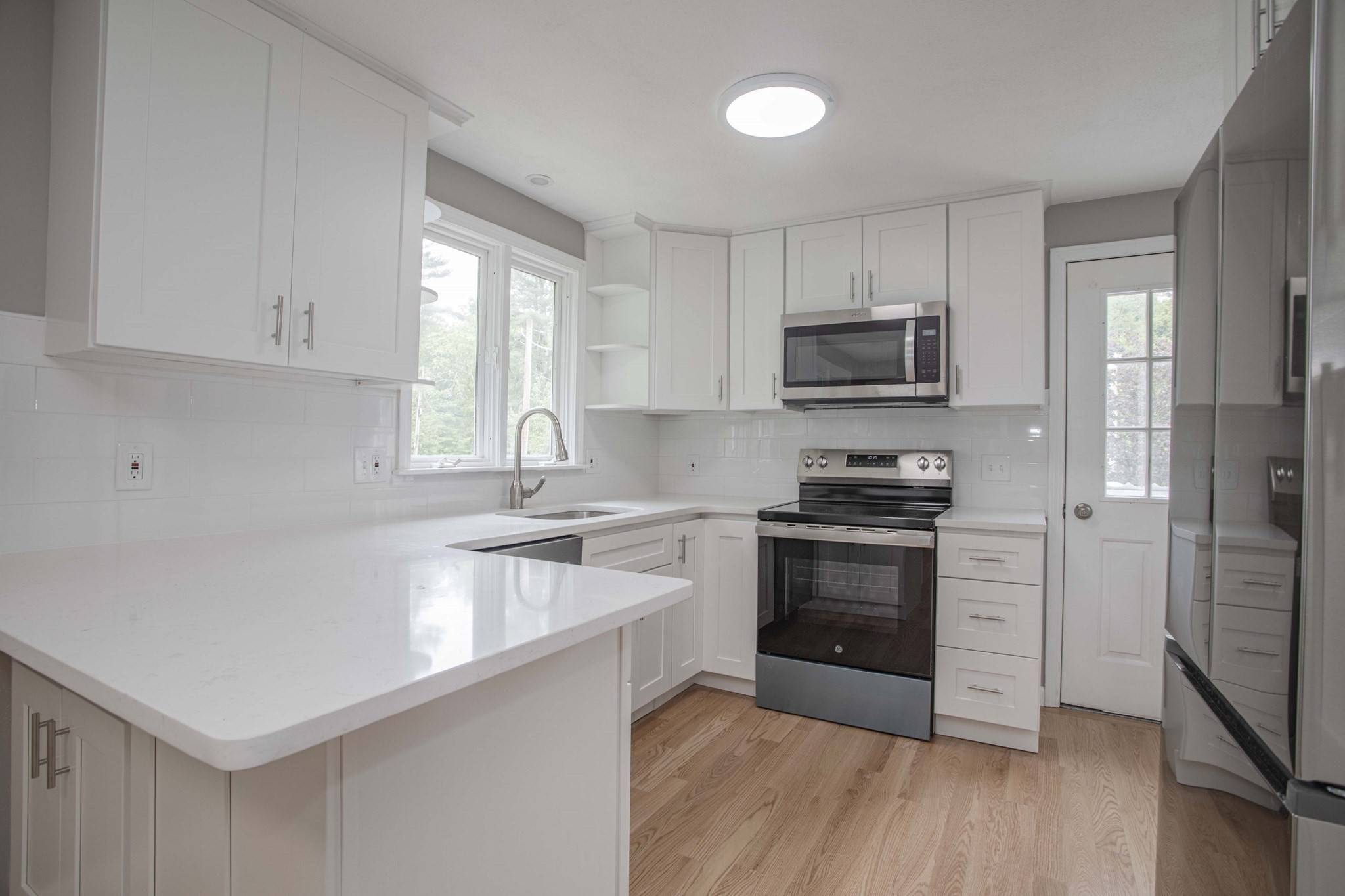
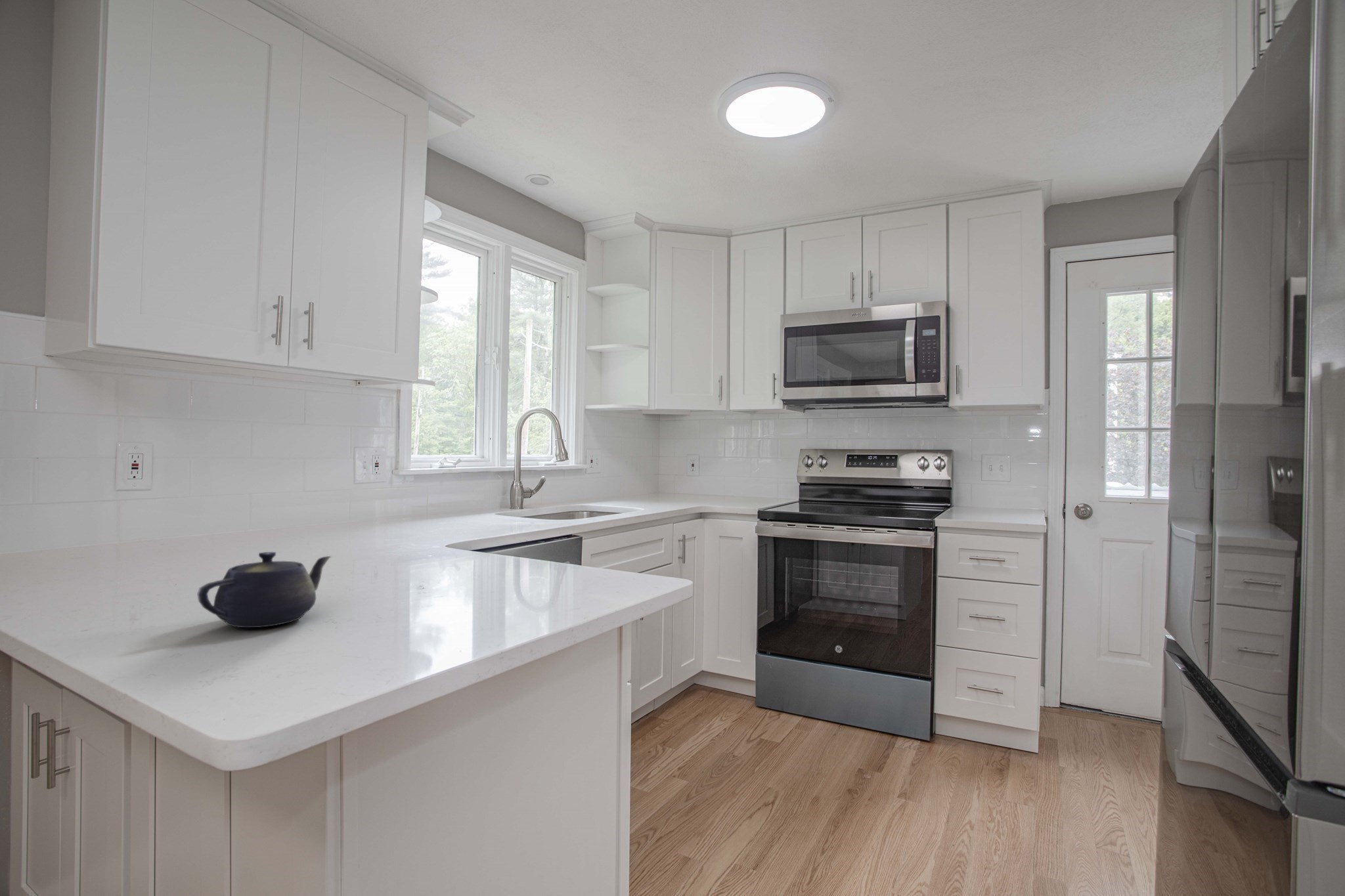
+ teapot (271, 586)
